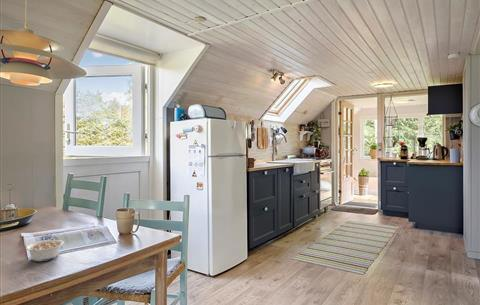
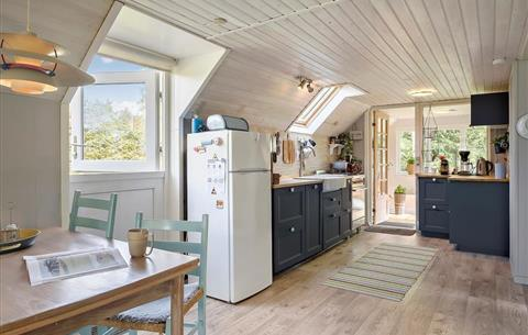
- legume (45, 249)
